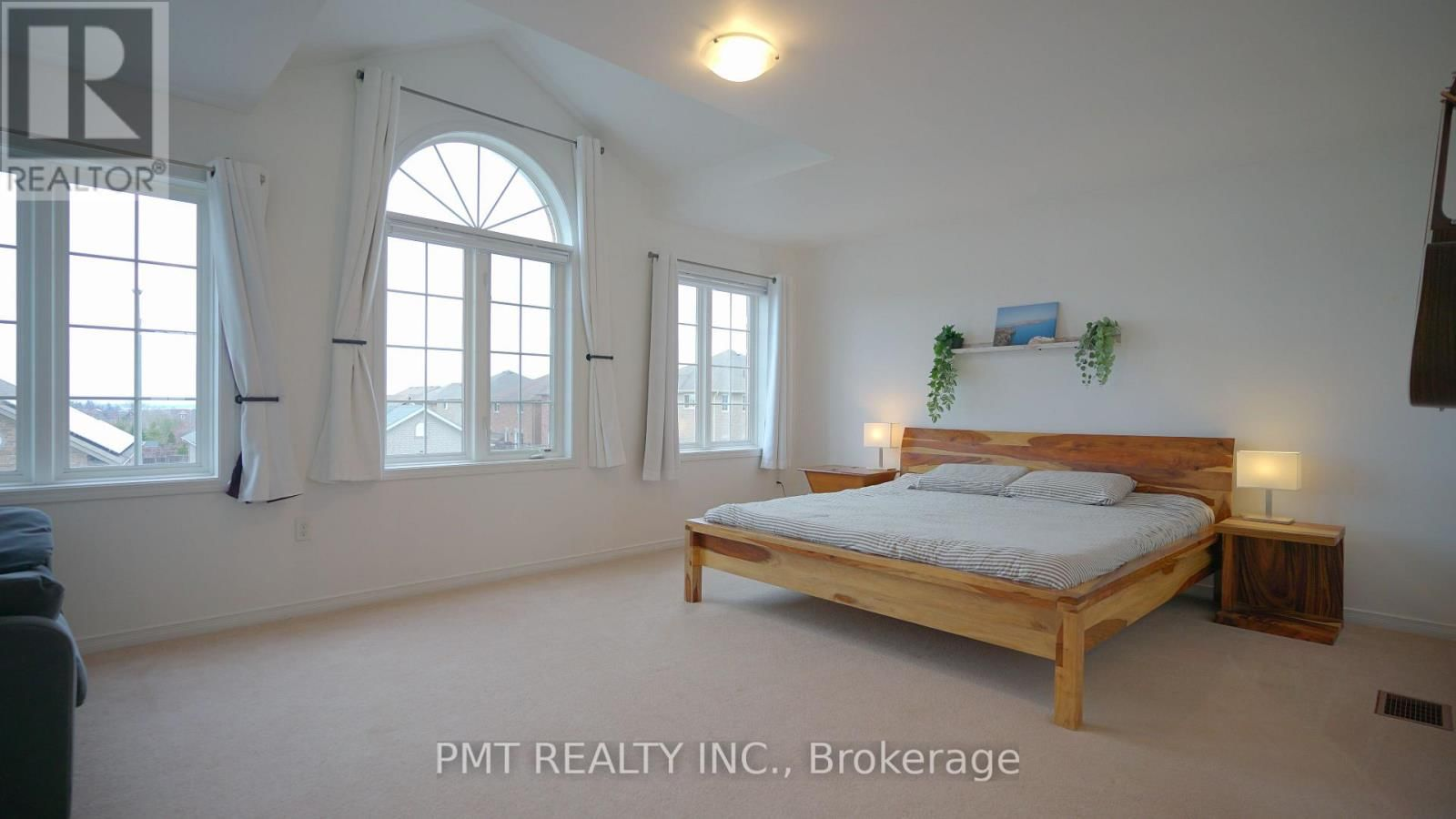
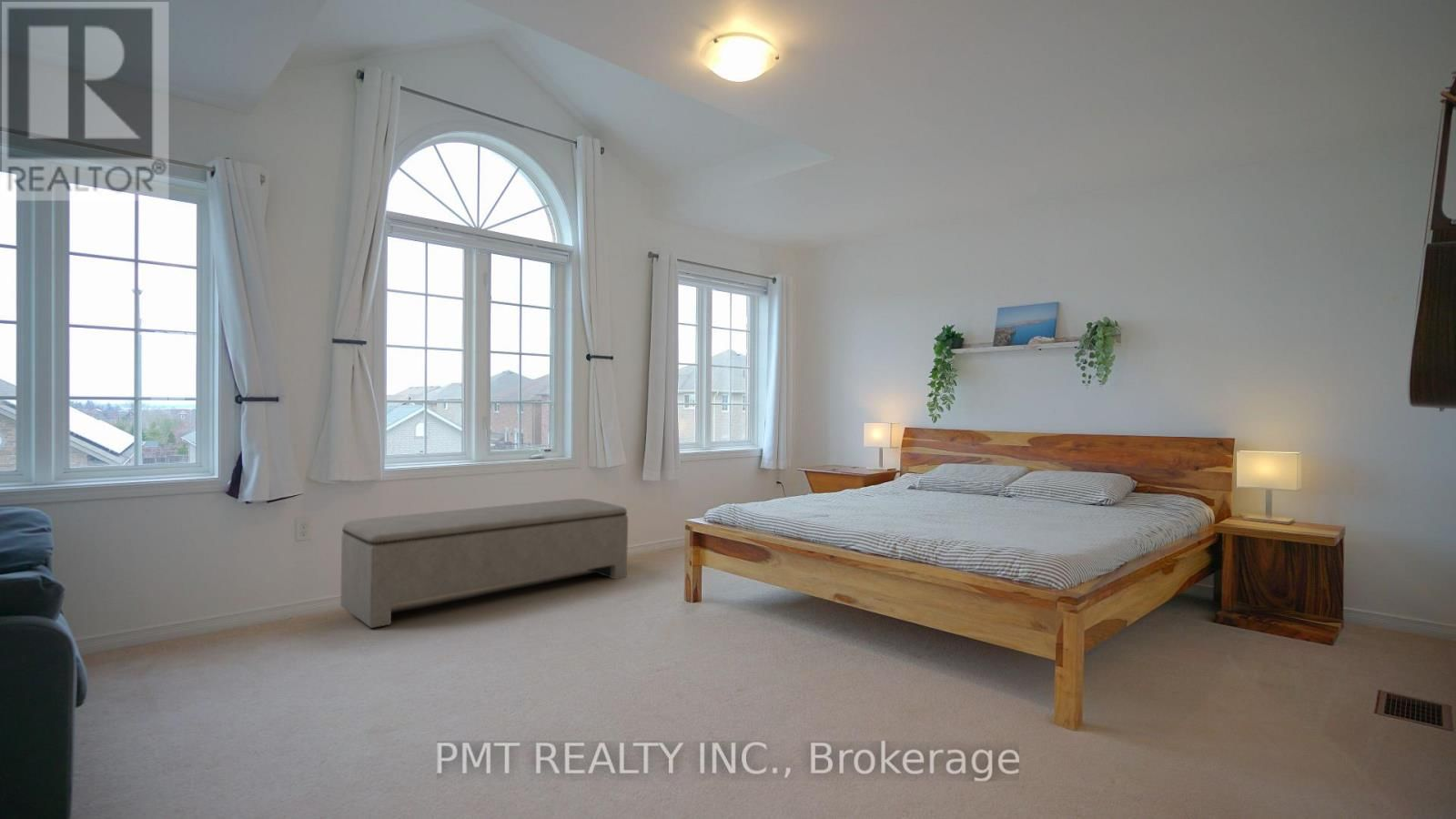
+ bench (497, 551)
